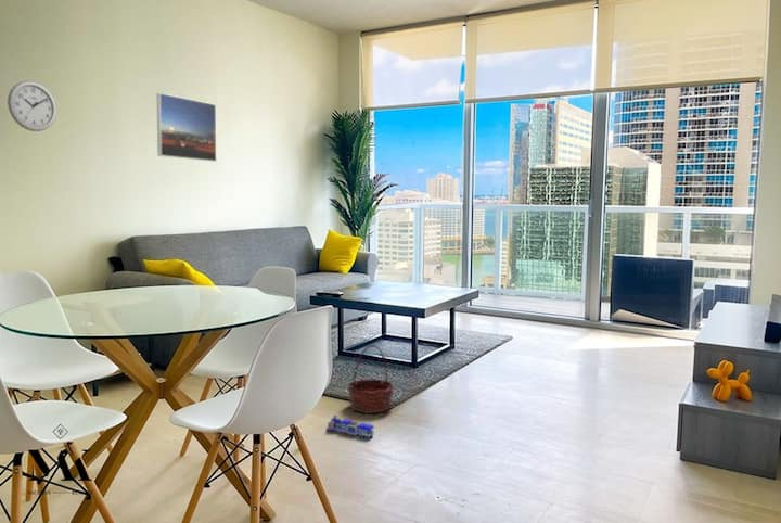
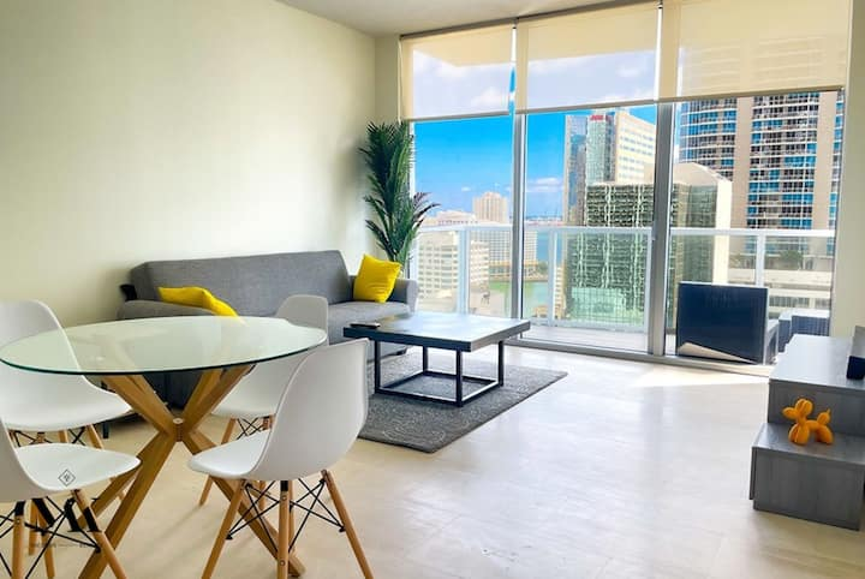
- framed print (188, 129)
- basket (370, 380)
- toy train (349, 425)
- wall clock (33, 105)
